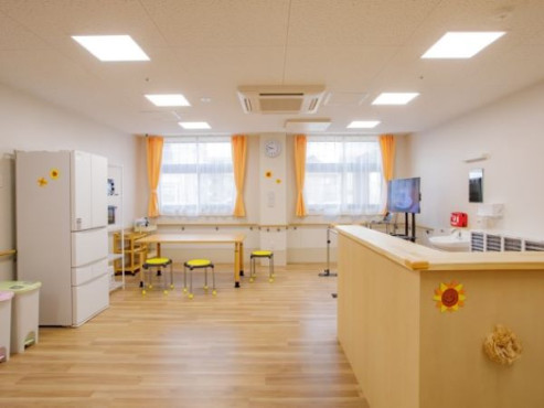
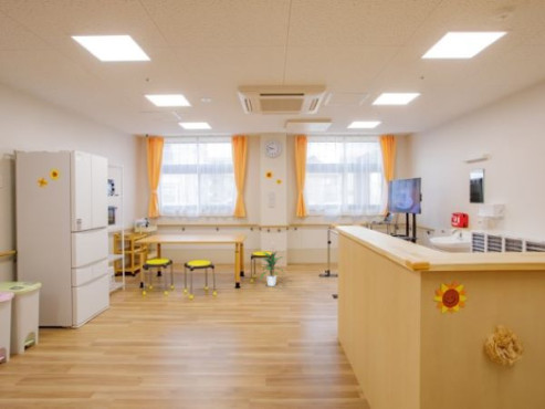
+ indoor plant (270, 268)
